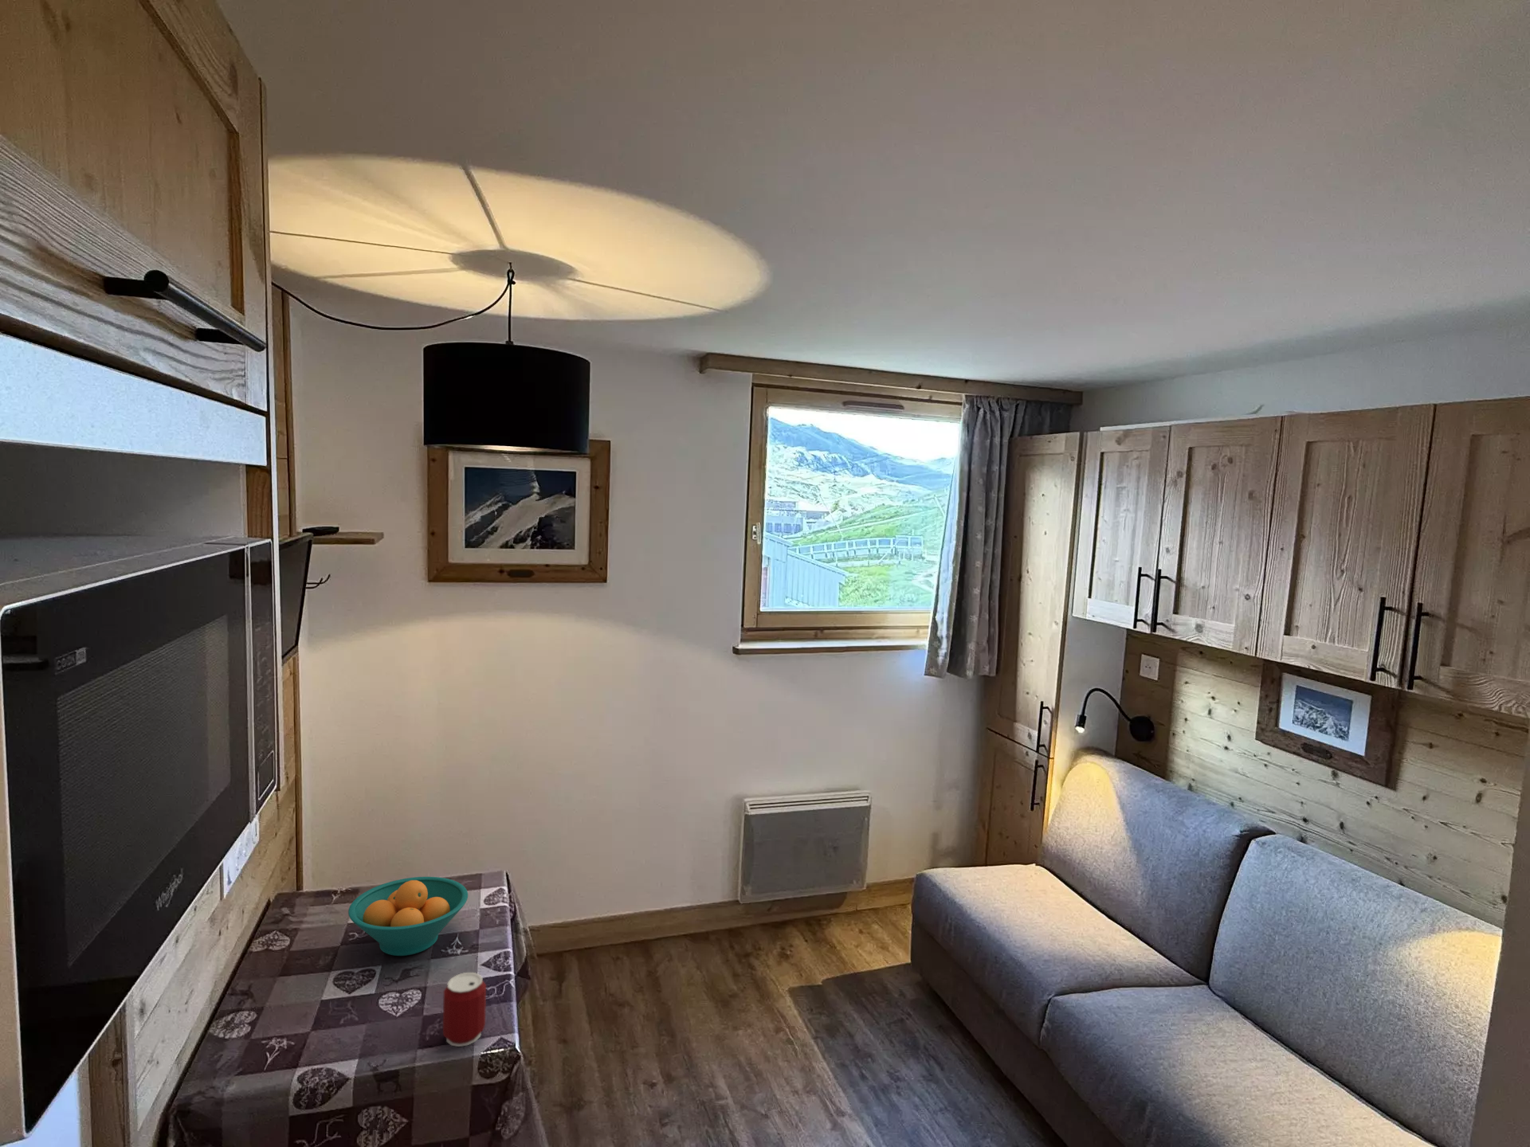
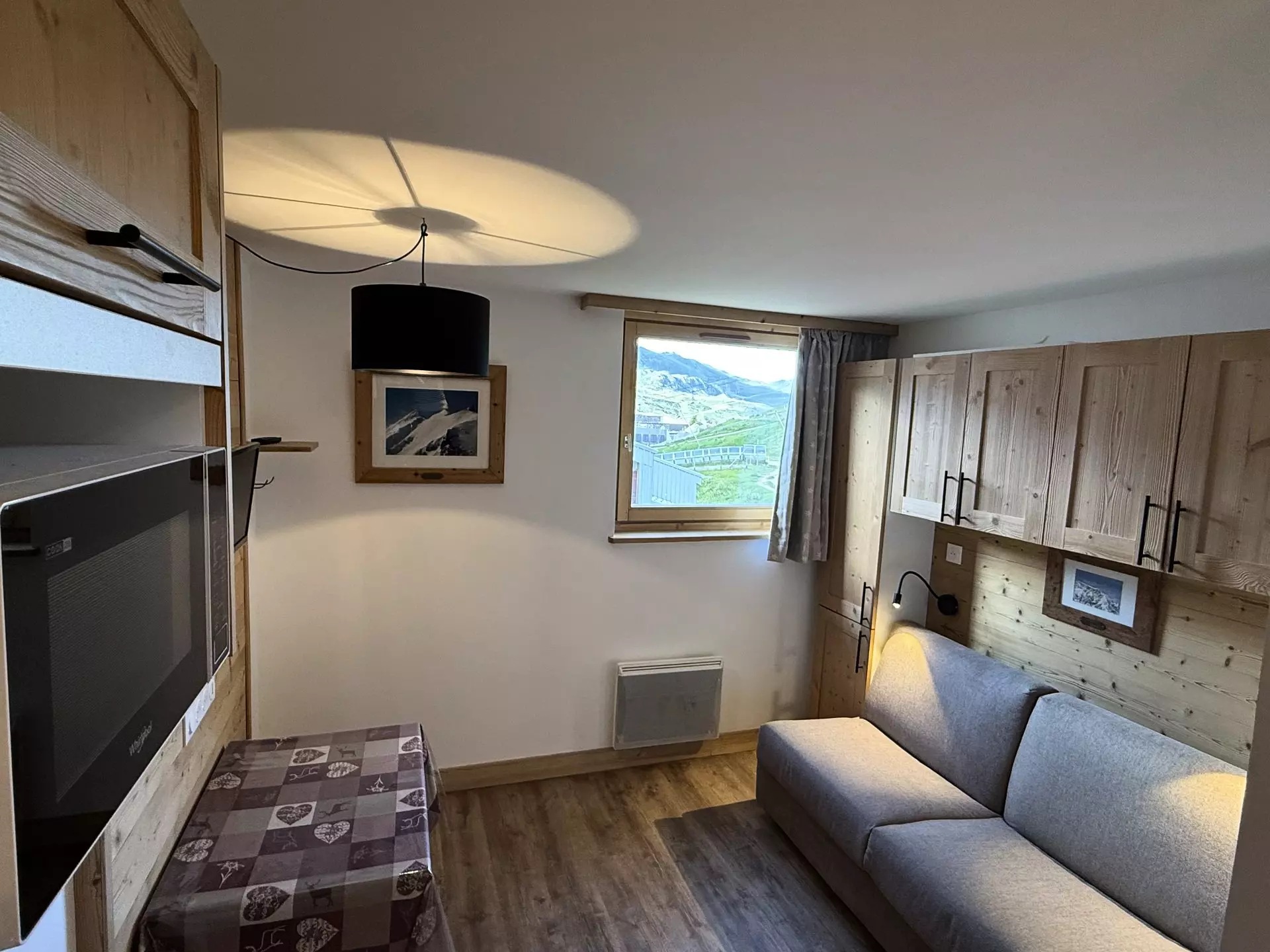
- fruit bowl (410, 912)
- can (465, 1008)
